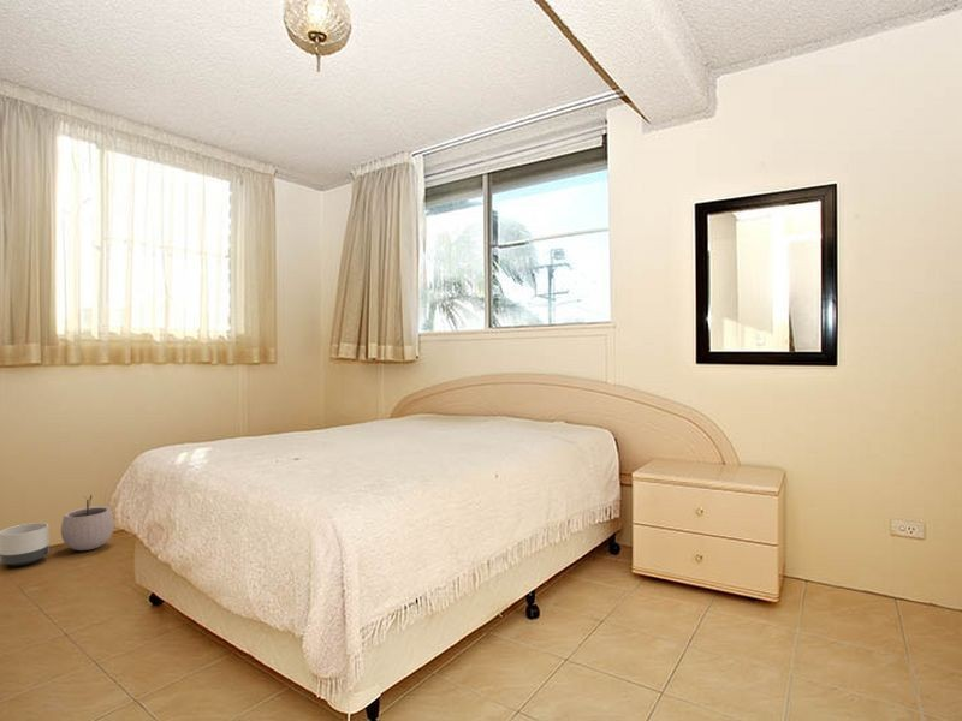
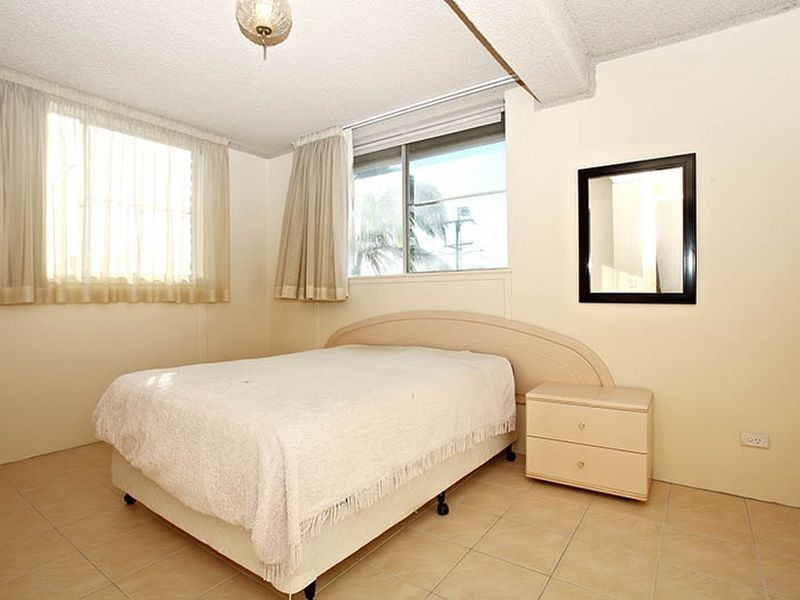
- planter (24, 546)
- plant pot (88, 522)
